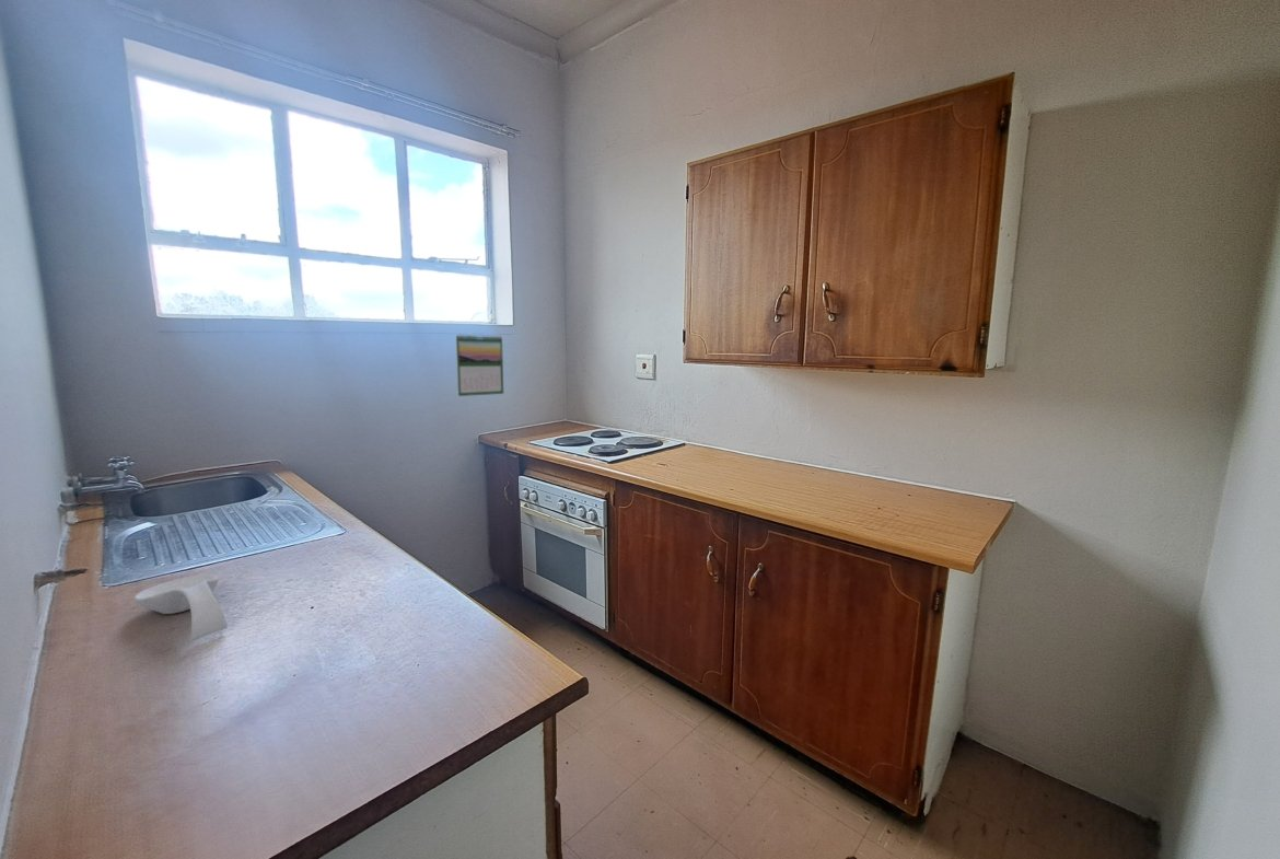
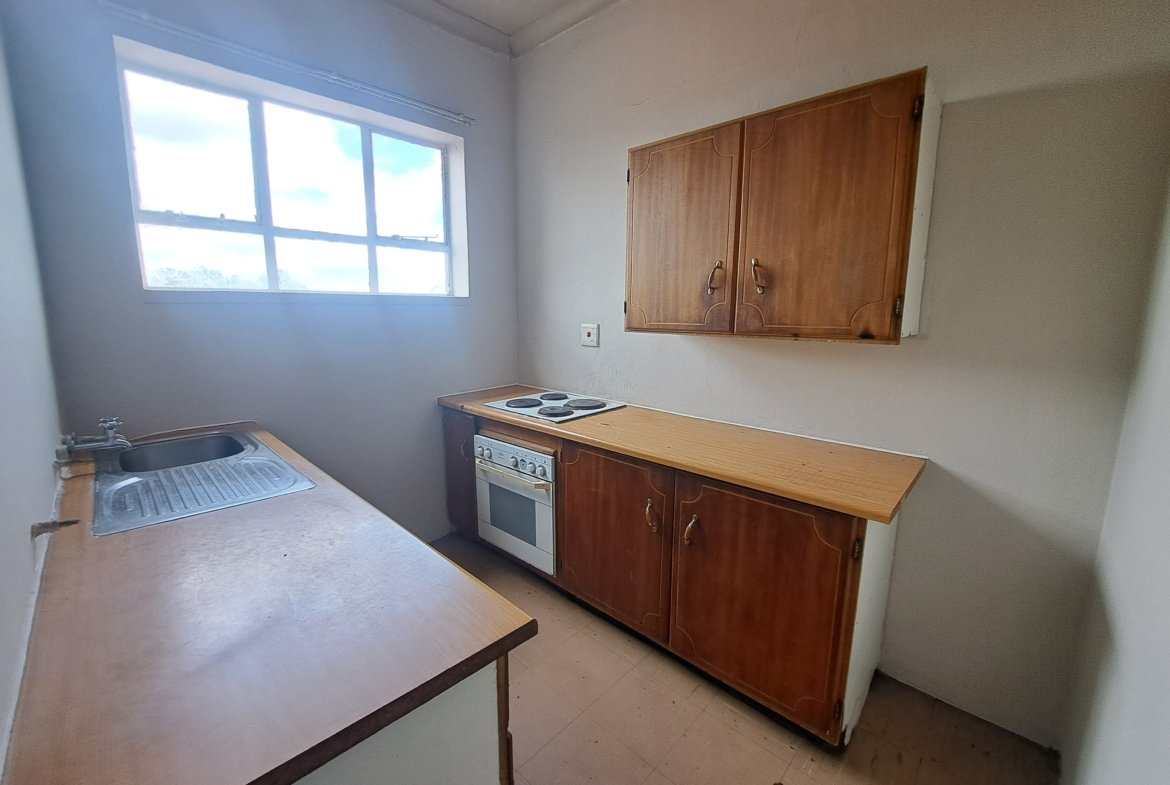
- calendar (480, 364)
- spoon rest (188, 596)
